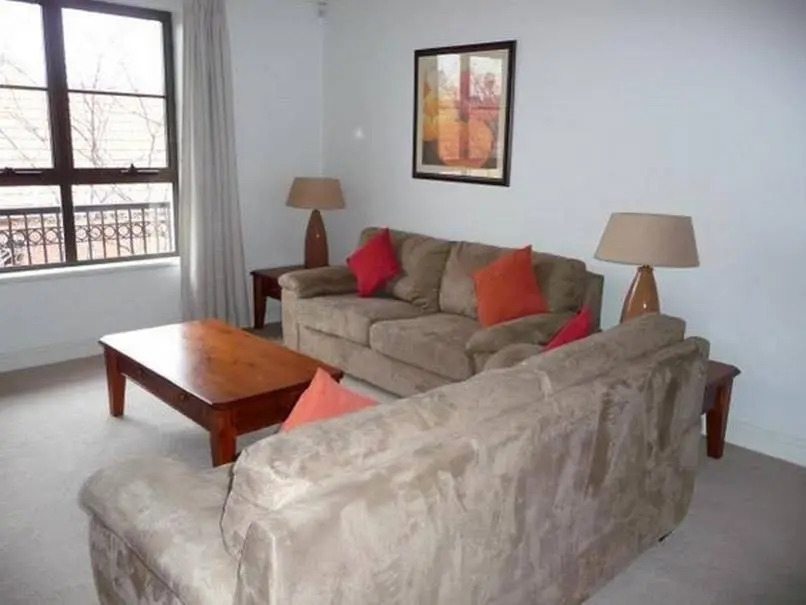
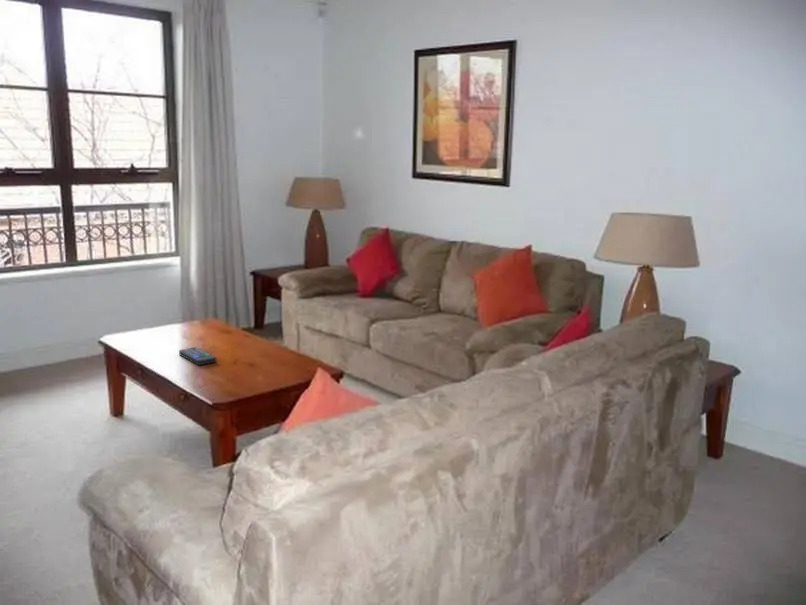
+ remote control (197, 355)
